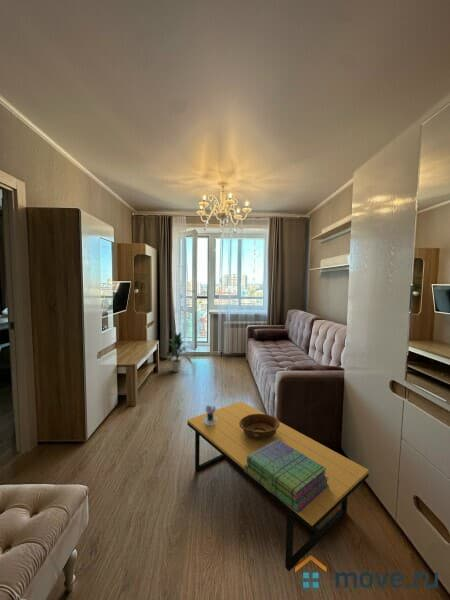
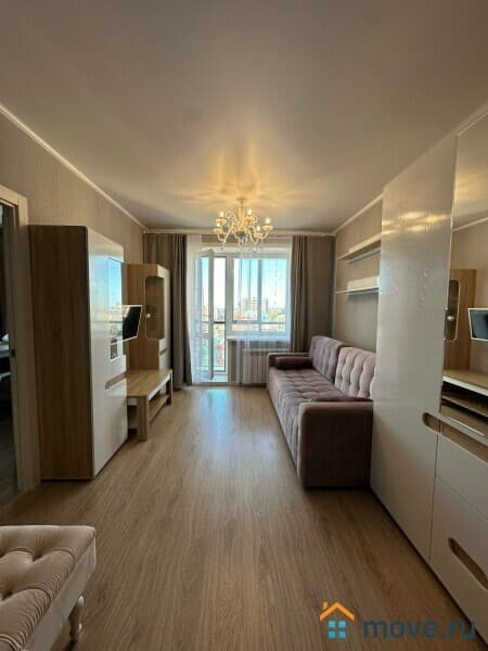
- decorative bowl (259, 427)
- stack of books (285, 469)
- indoor plant (177, 352)
- flowering plant (210, 414)
- coffee table (256, 450)
